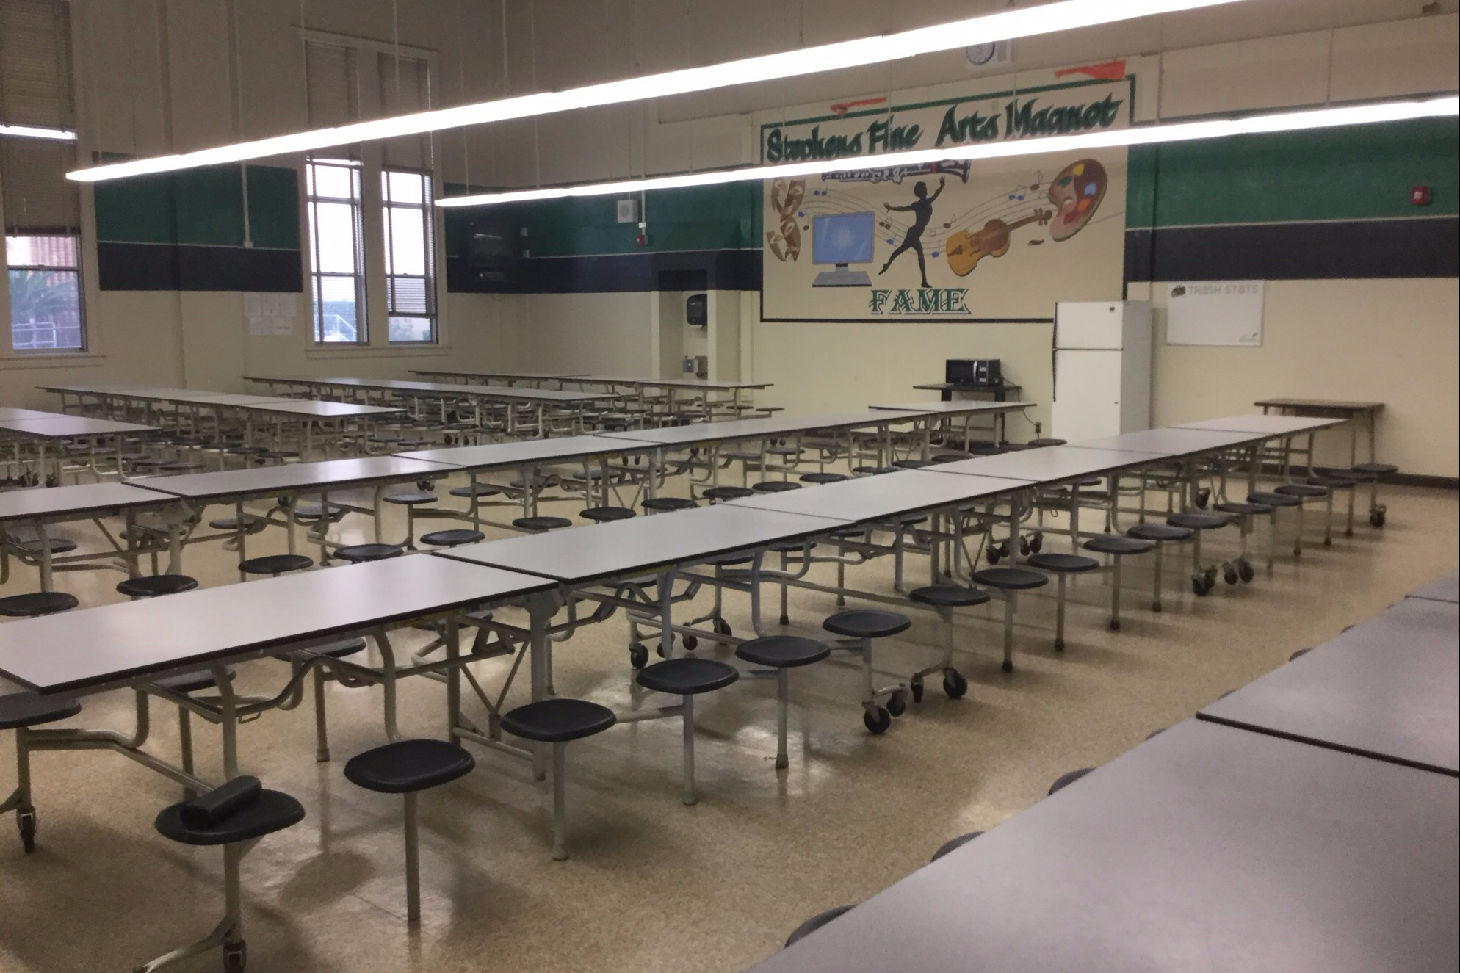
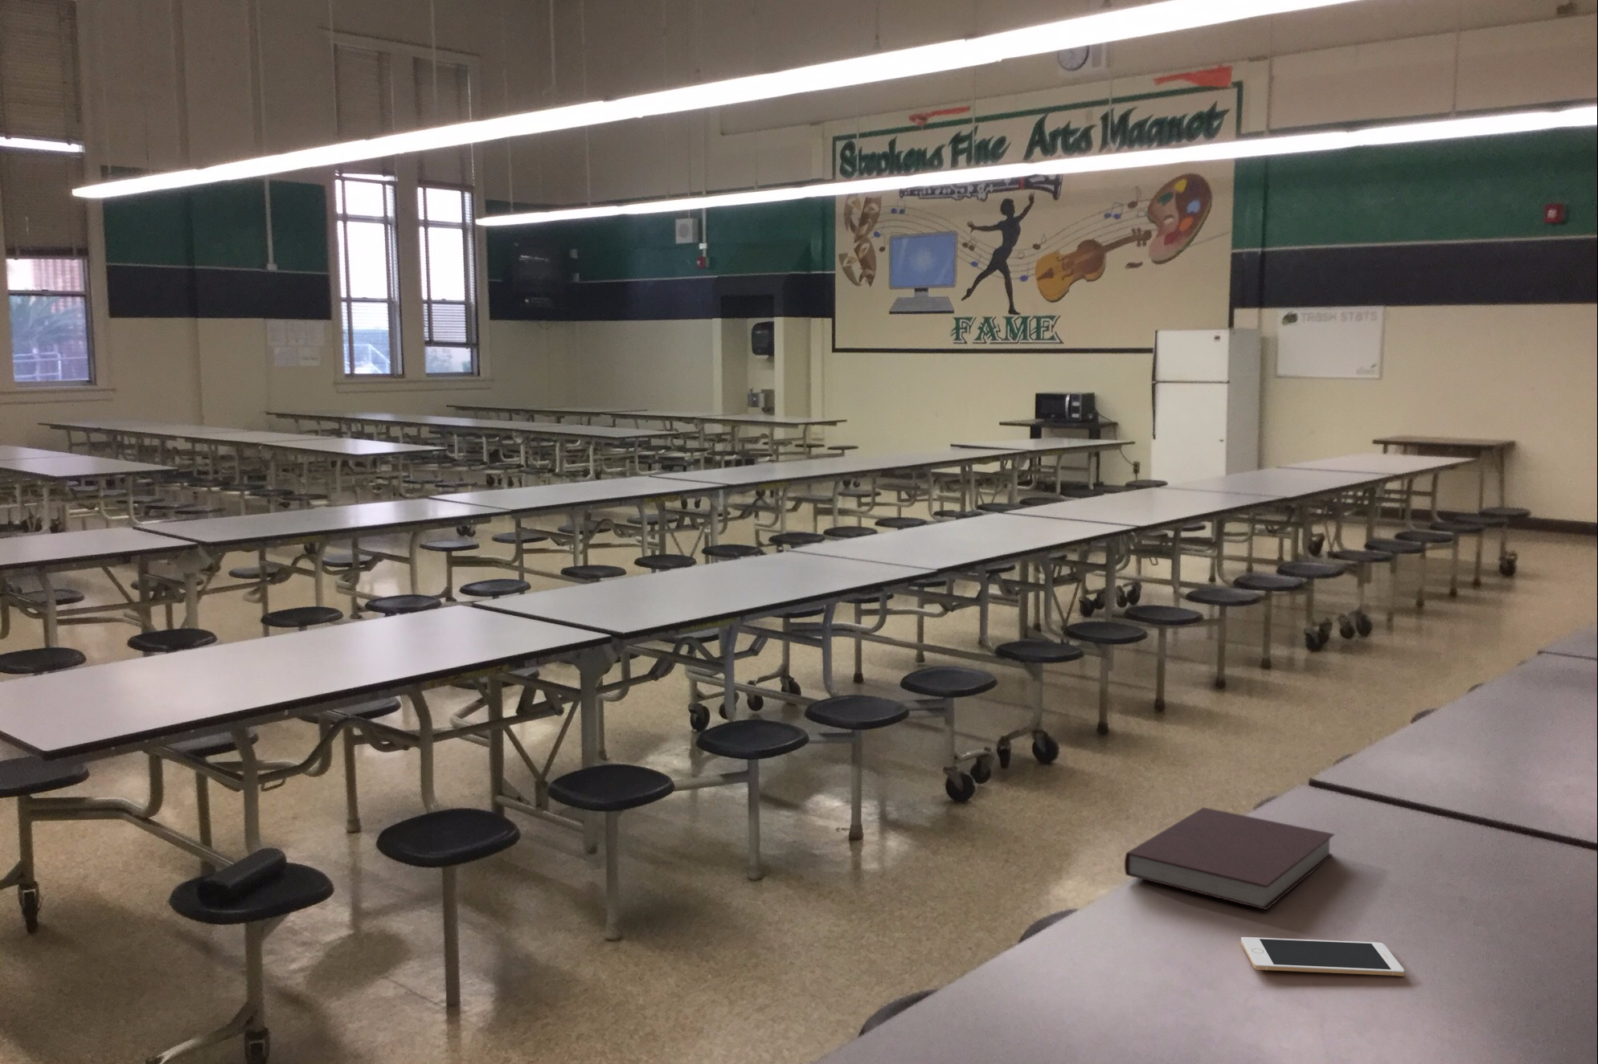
+ cell phone (1320, 956)
+ notebook (1231, 854)
